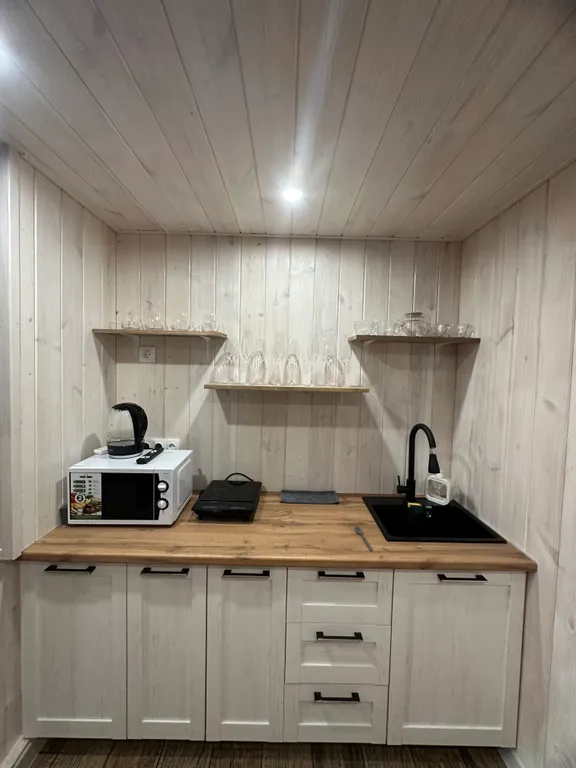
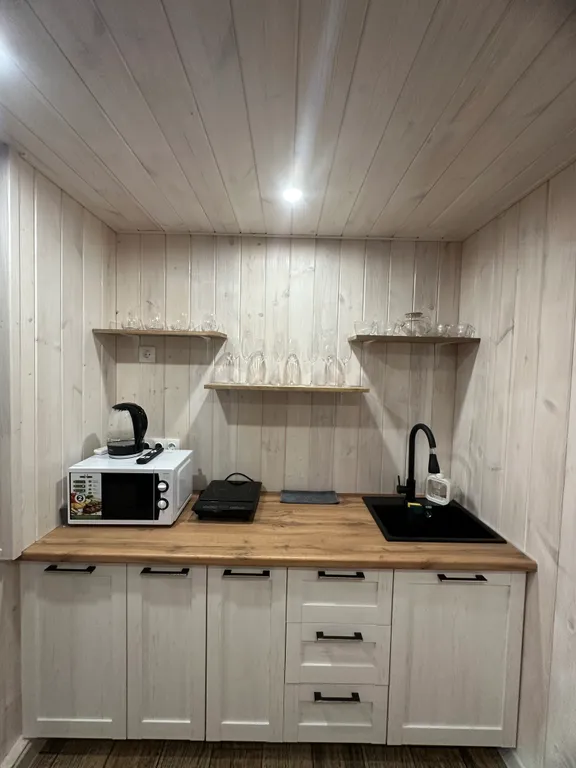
- spoon (363, 537)
